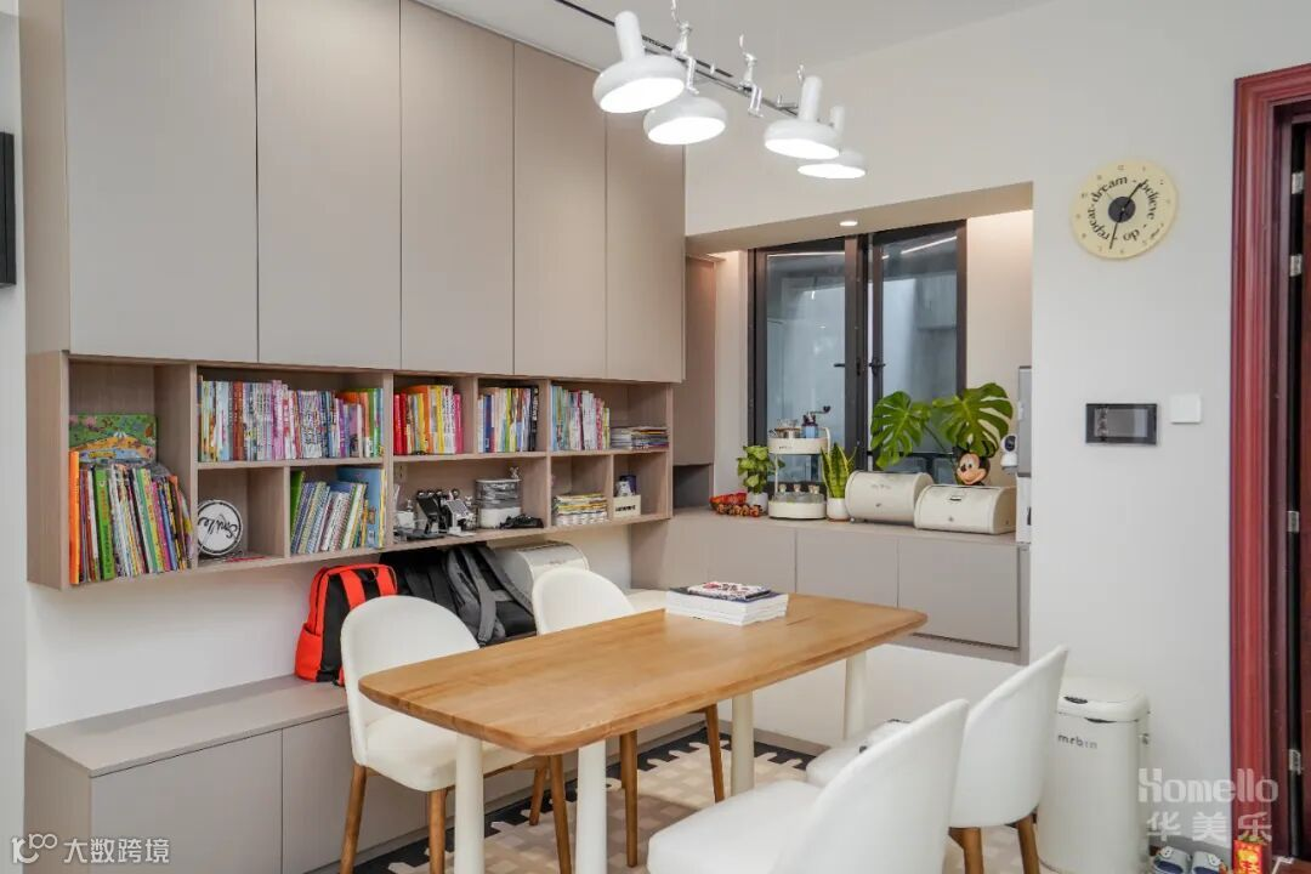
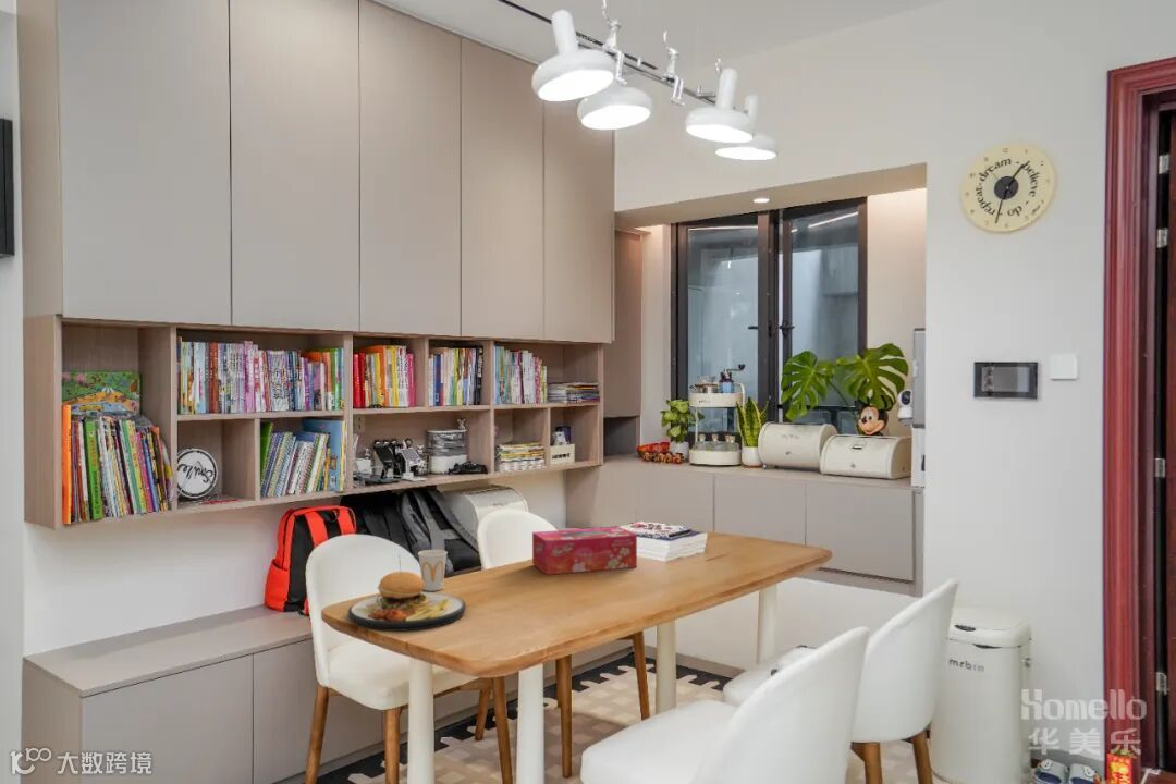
+ tissue box (584, 549)
+ plate (407, 585)
+ cup (432, 569)
